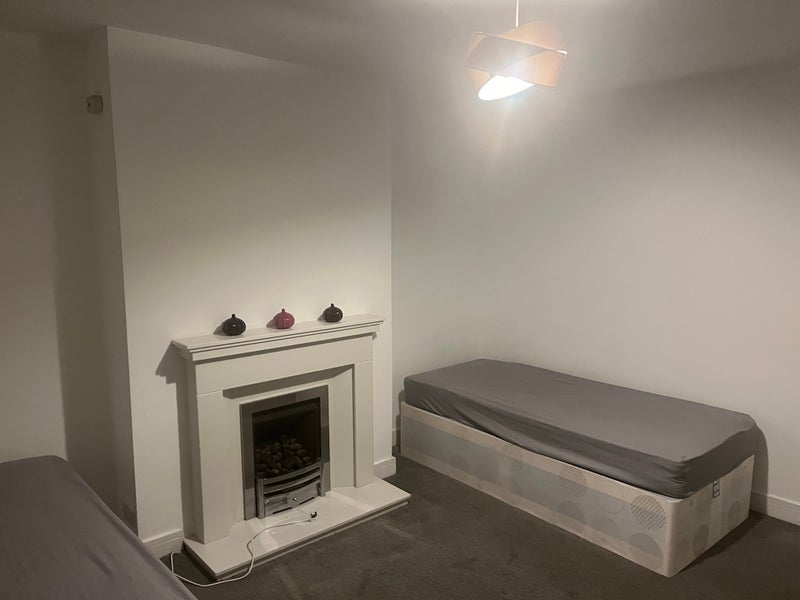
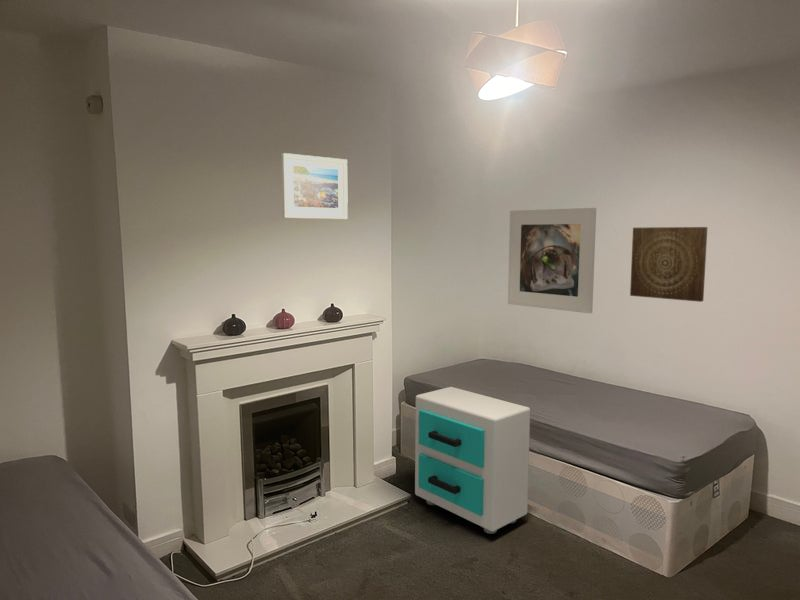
+ wall art (666, 263)
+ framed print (549, 259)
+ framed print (315, 187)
+ nightstand (466, 458)
